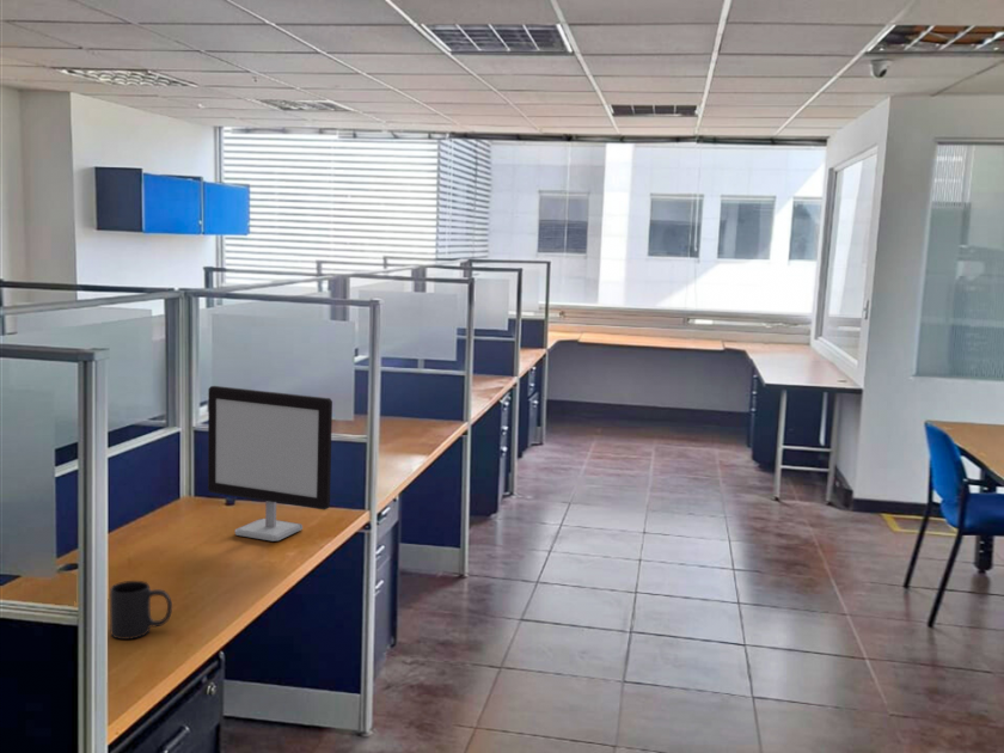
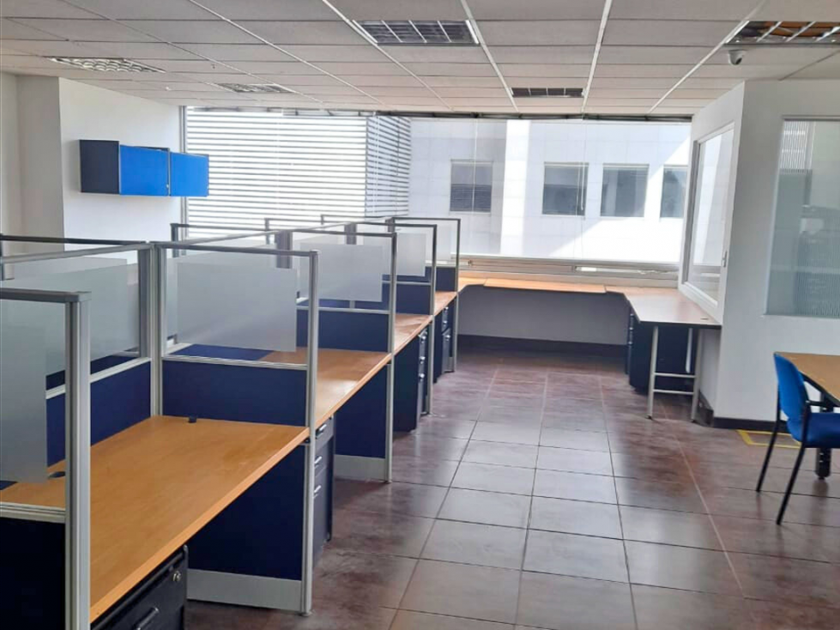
- mug (141, 608)
- computer monitor (271, 461)
